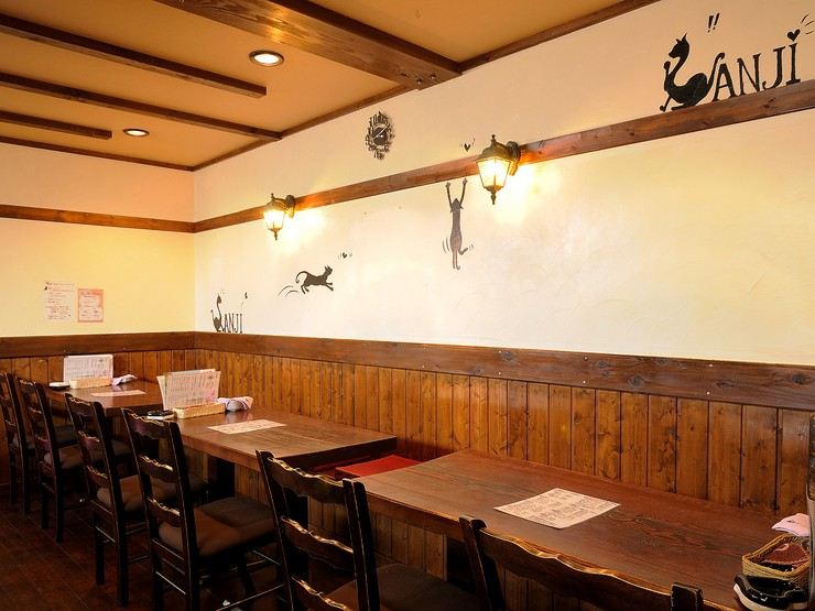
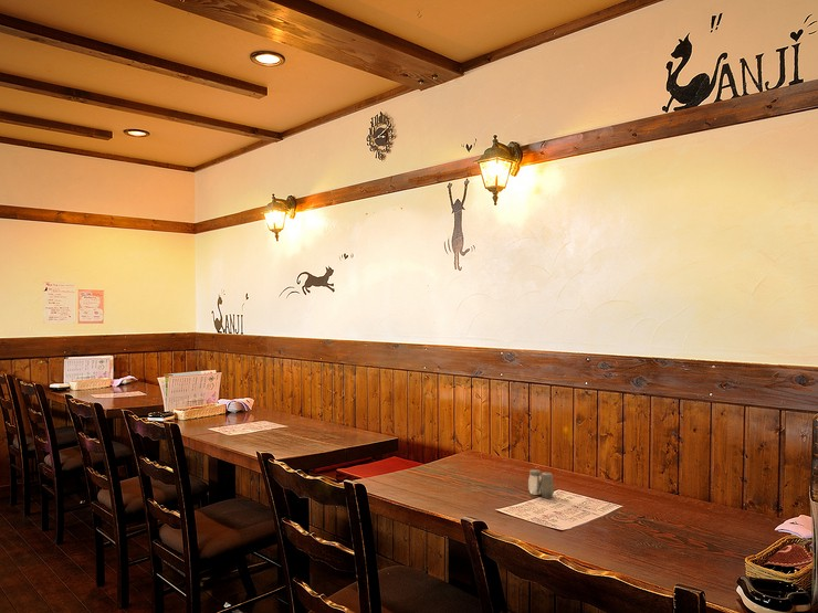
+ salt and pepper shaker (541, 483)
